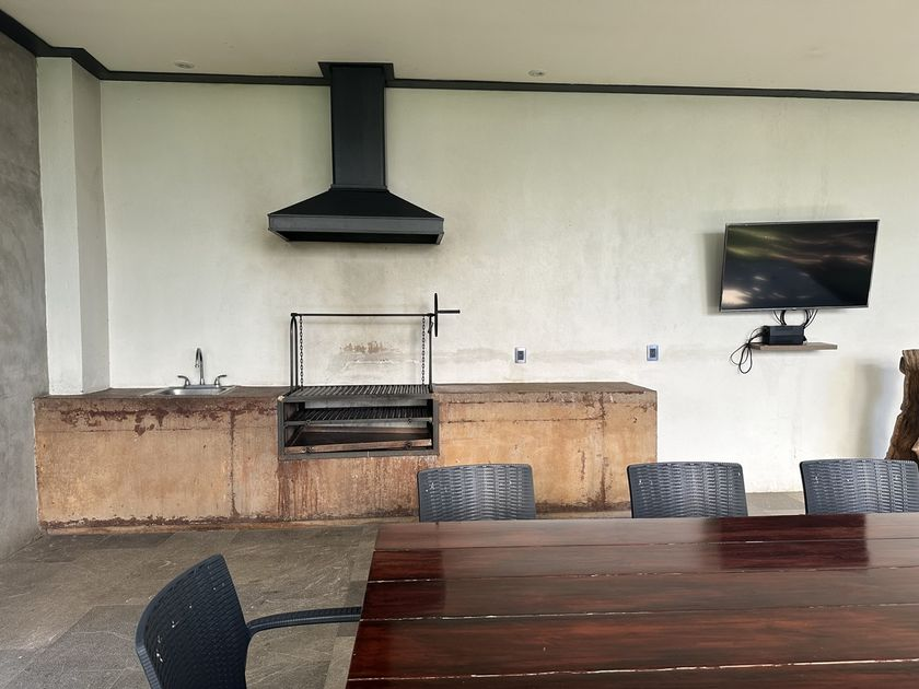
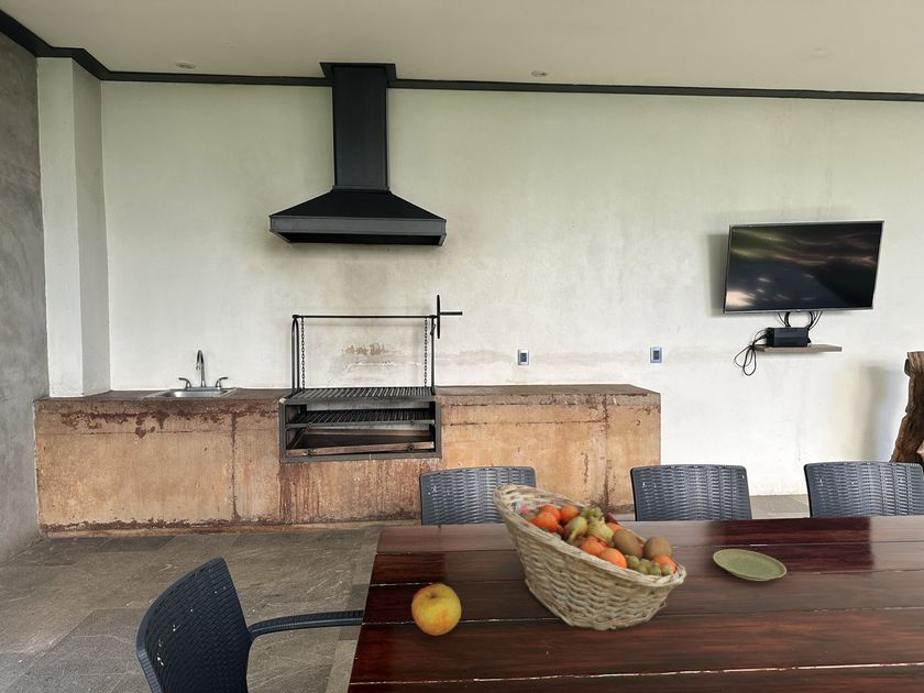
+ fruit basket (581, 544)
+ plate (748, 566)
+ apple (436, 608)
